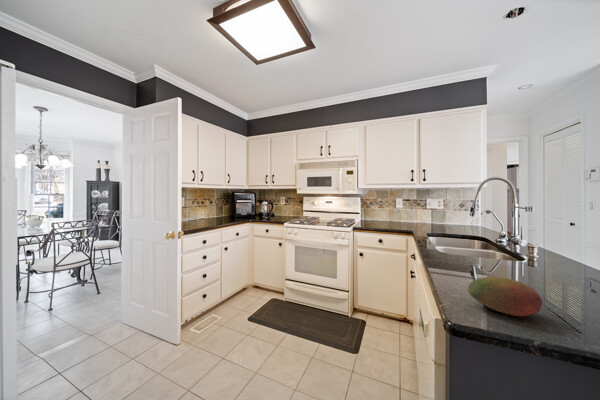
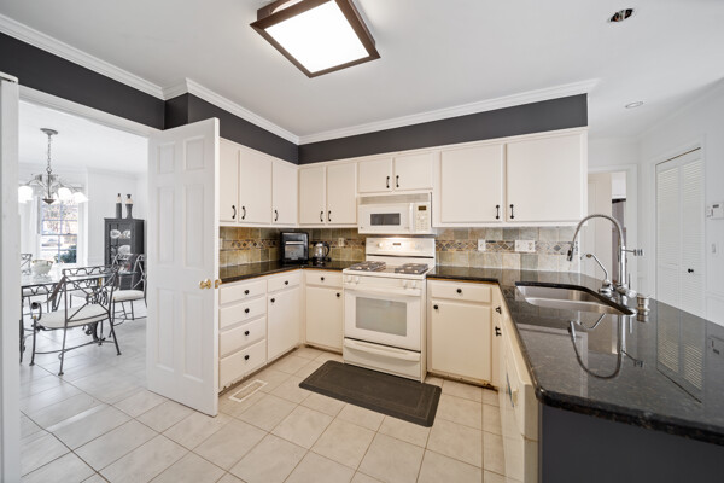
- fruit (502, 294)
